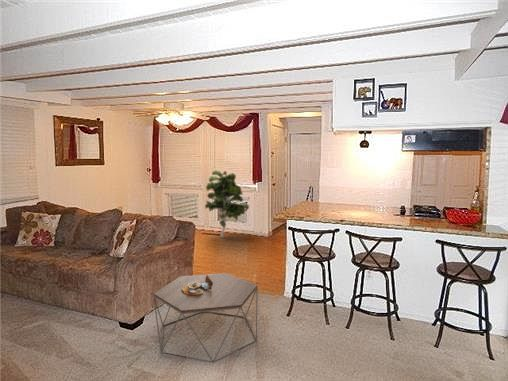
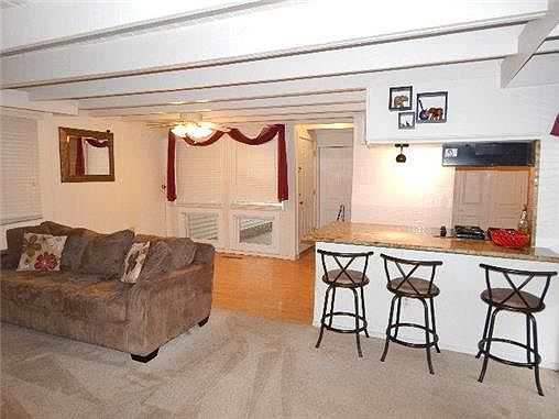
- indoor plant (226, 203)
- coffee table (207, 311)
- soup bowl (196, 284)
